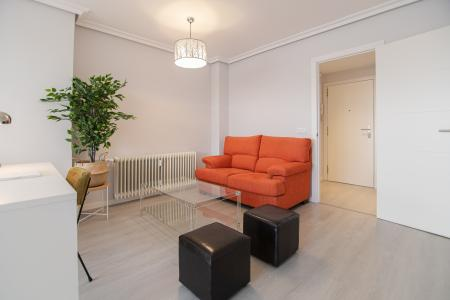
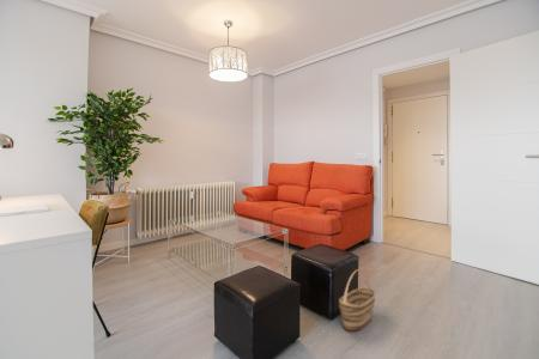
+ basket (357, 294)
